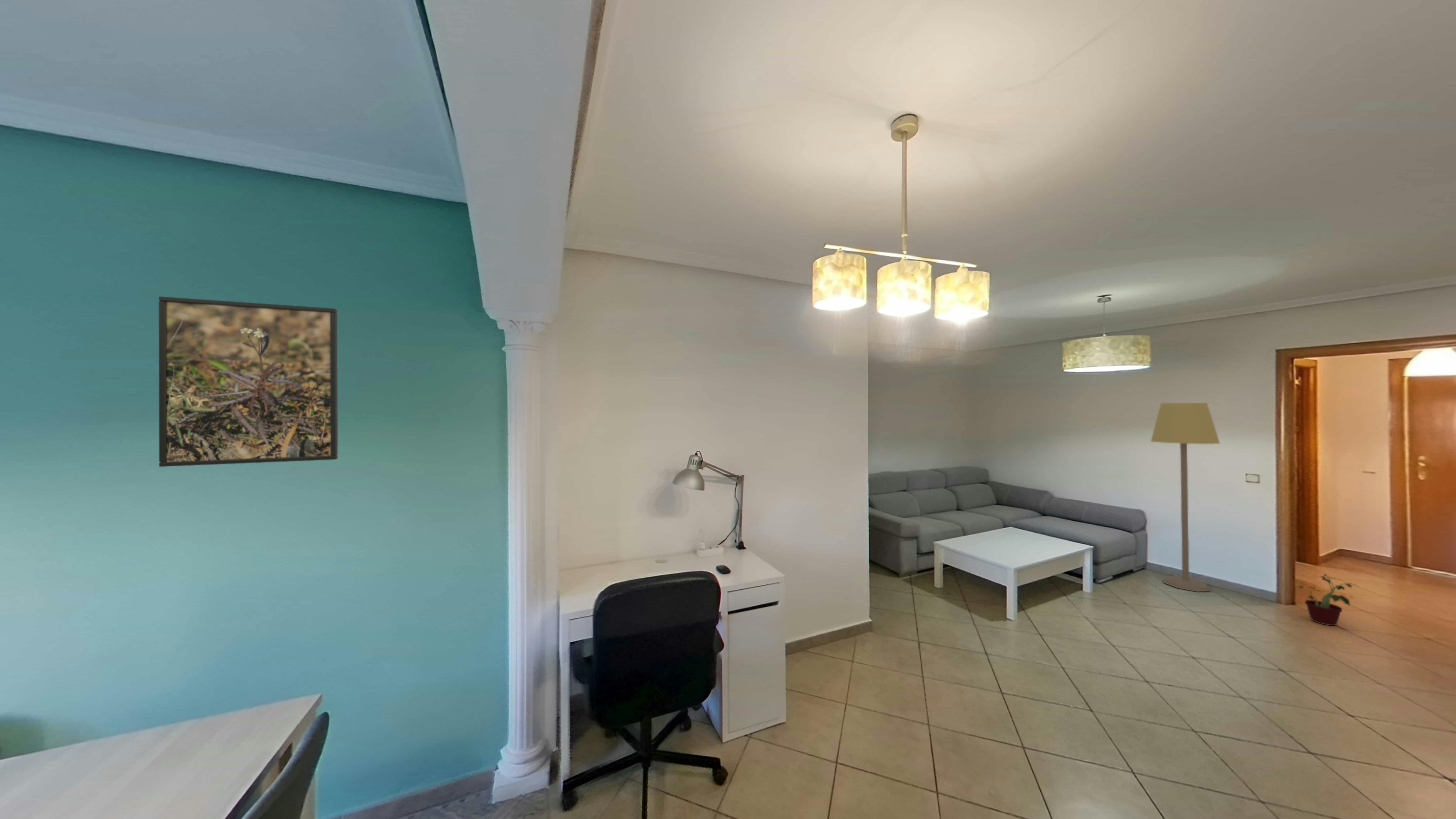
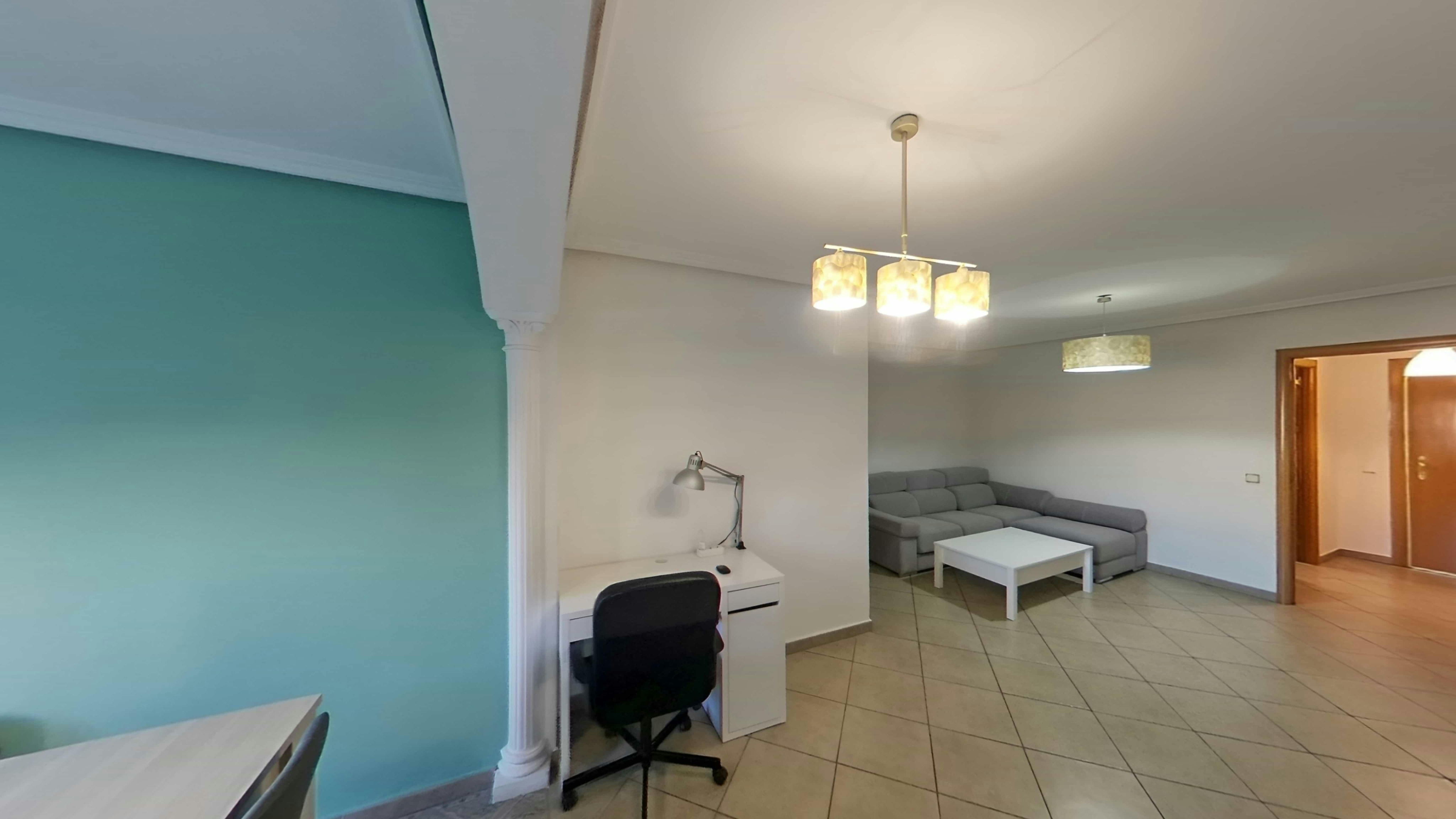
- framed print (254, 383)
- lamp (1184, 494)
- potted plant (1329, 598)
